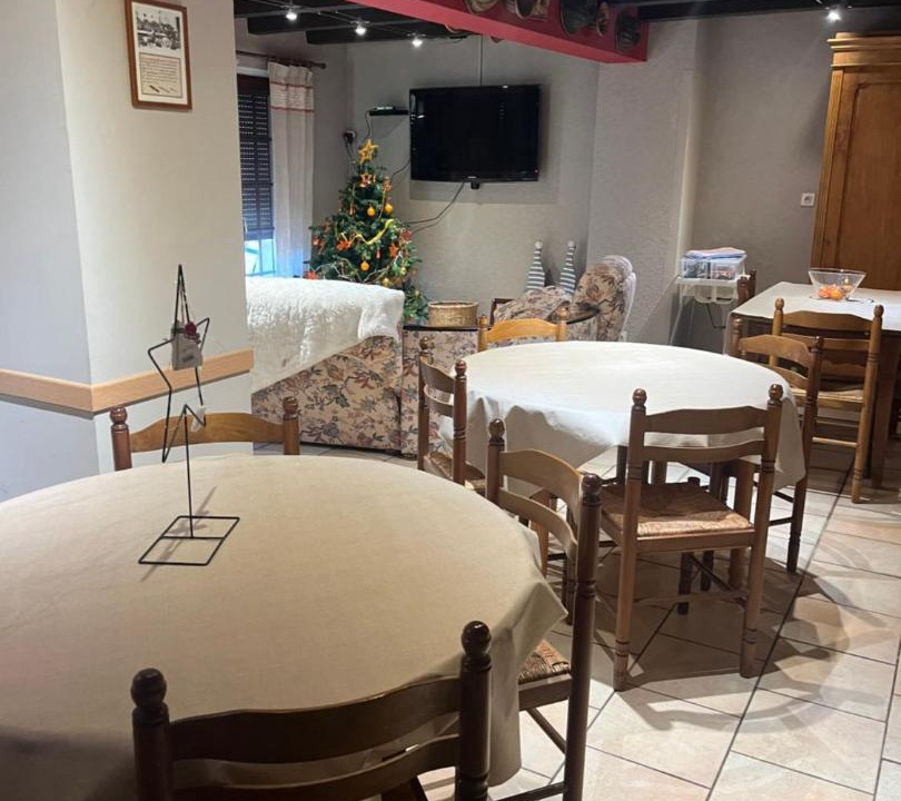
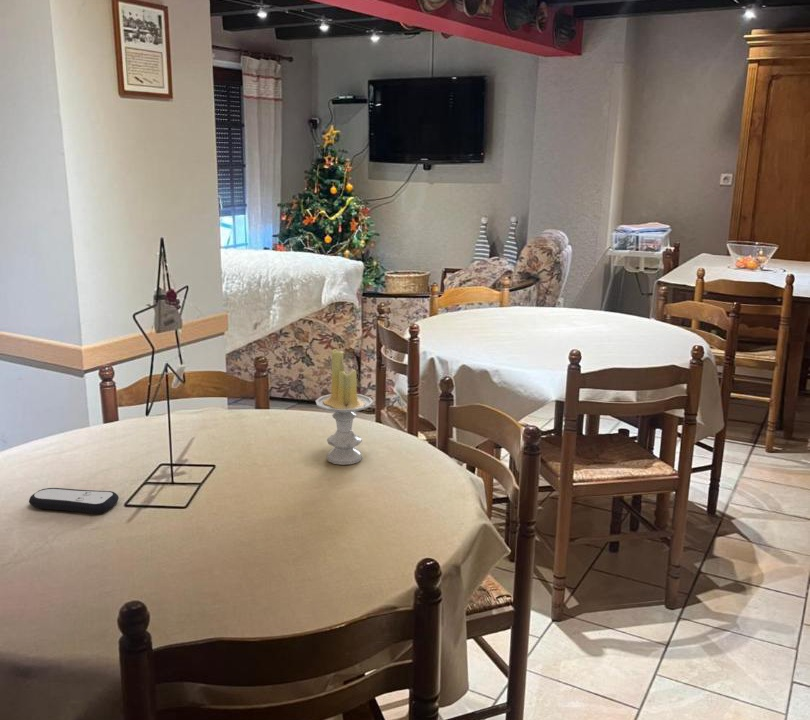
+ candle (344, 405)
+ remote control (73, 499)
